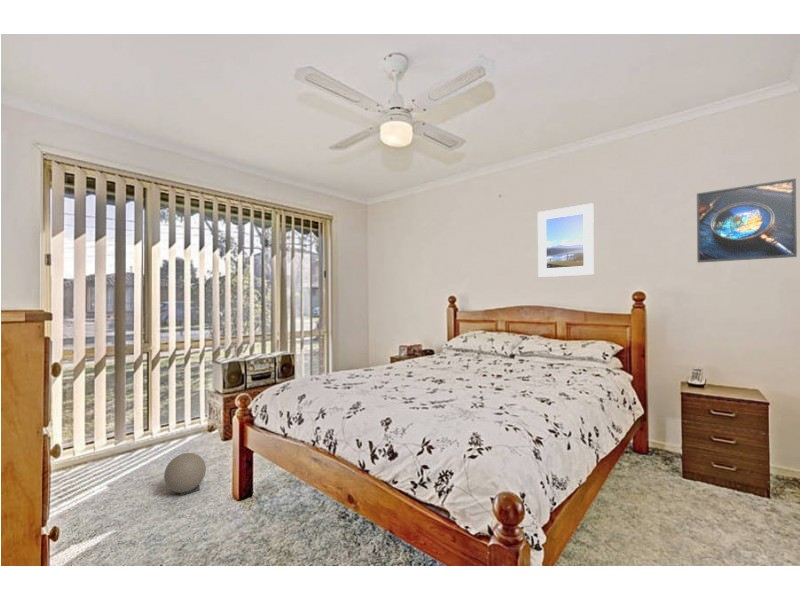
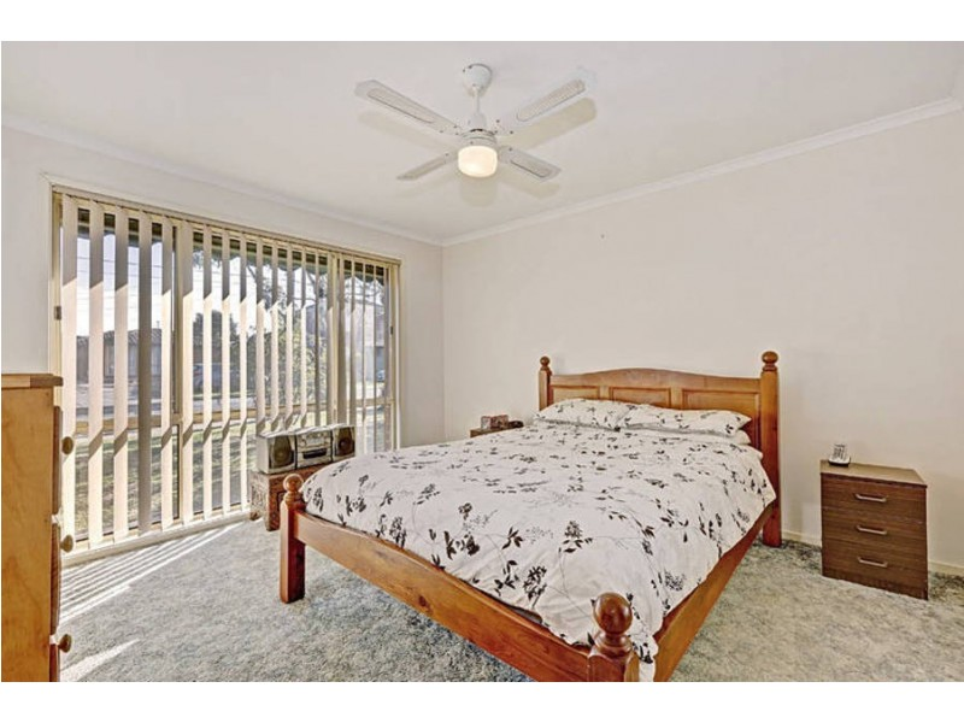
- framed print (743, 223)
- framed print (564, 241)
- ball (185, 472)
